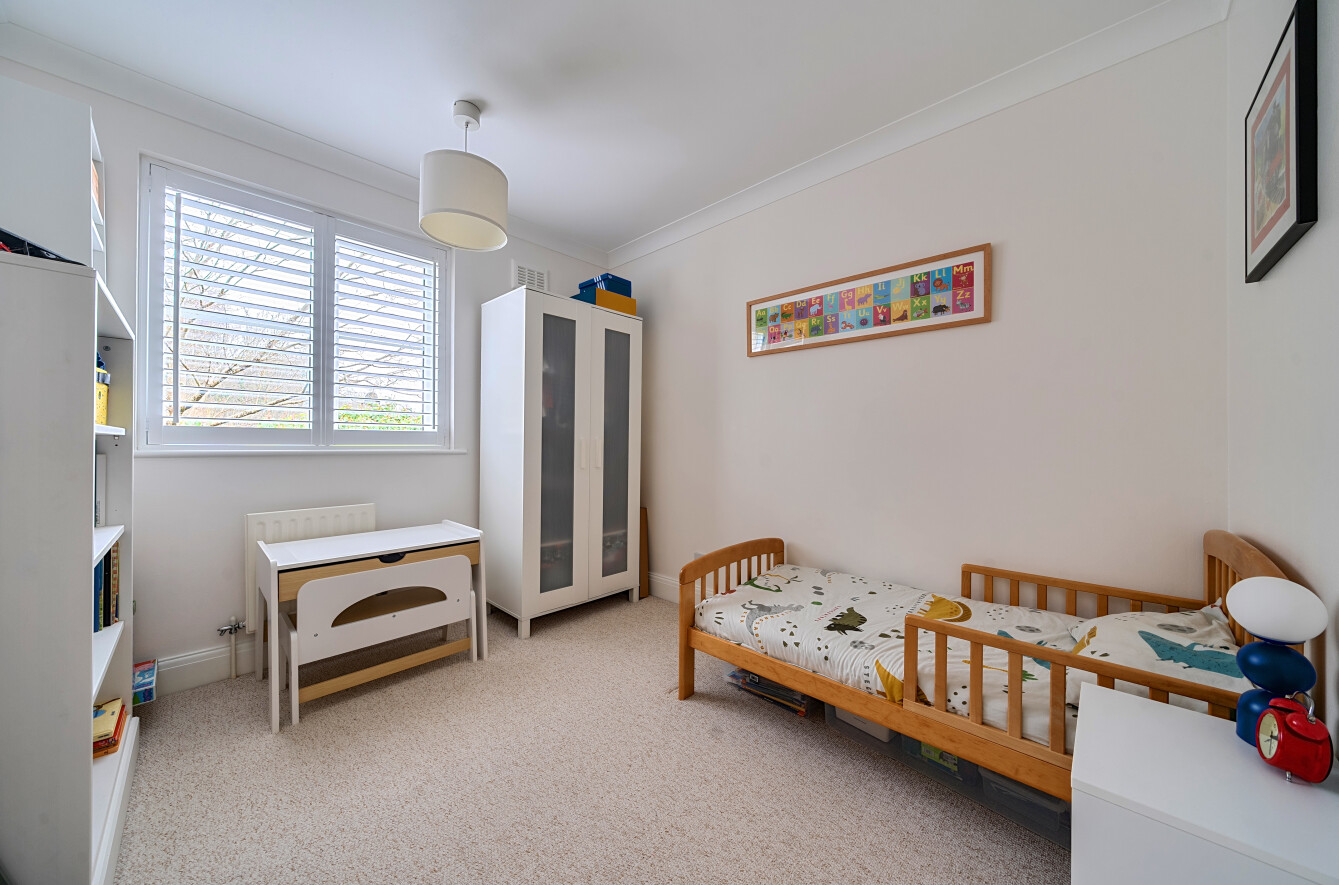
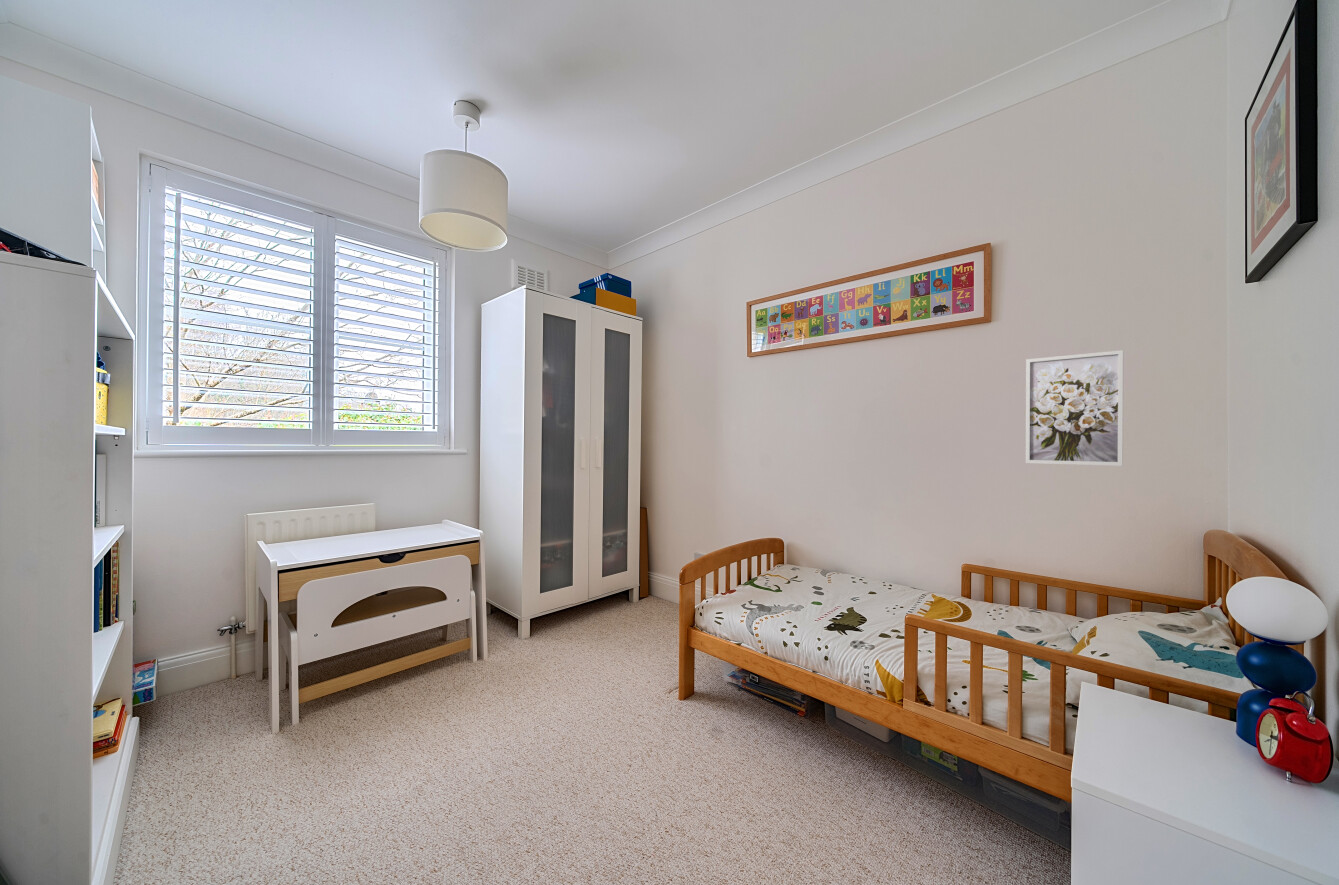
+ wall art (1072, 409)
